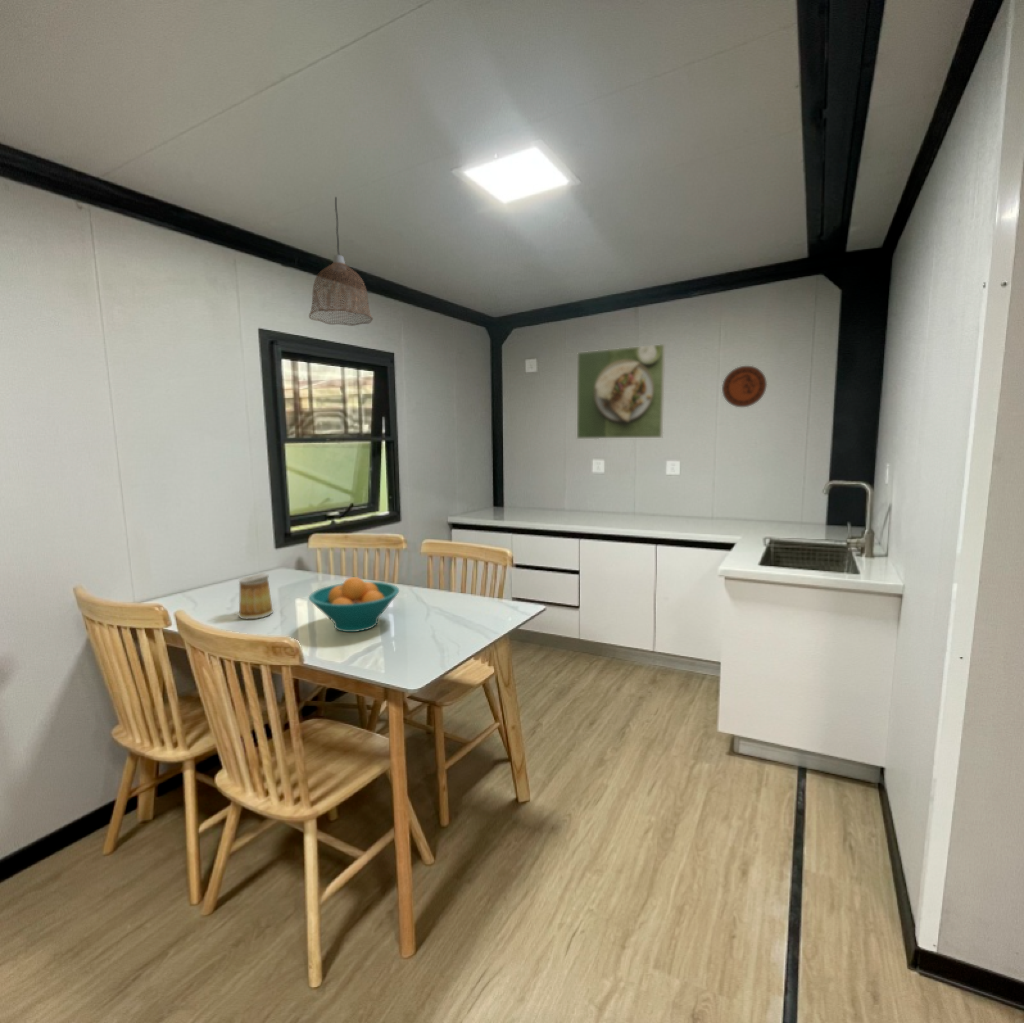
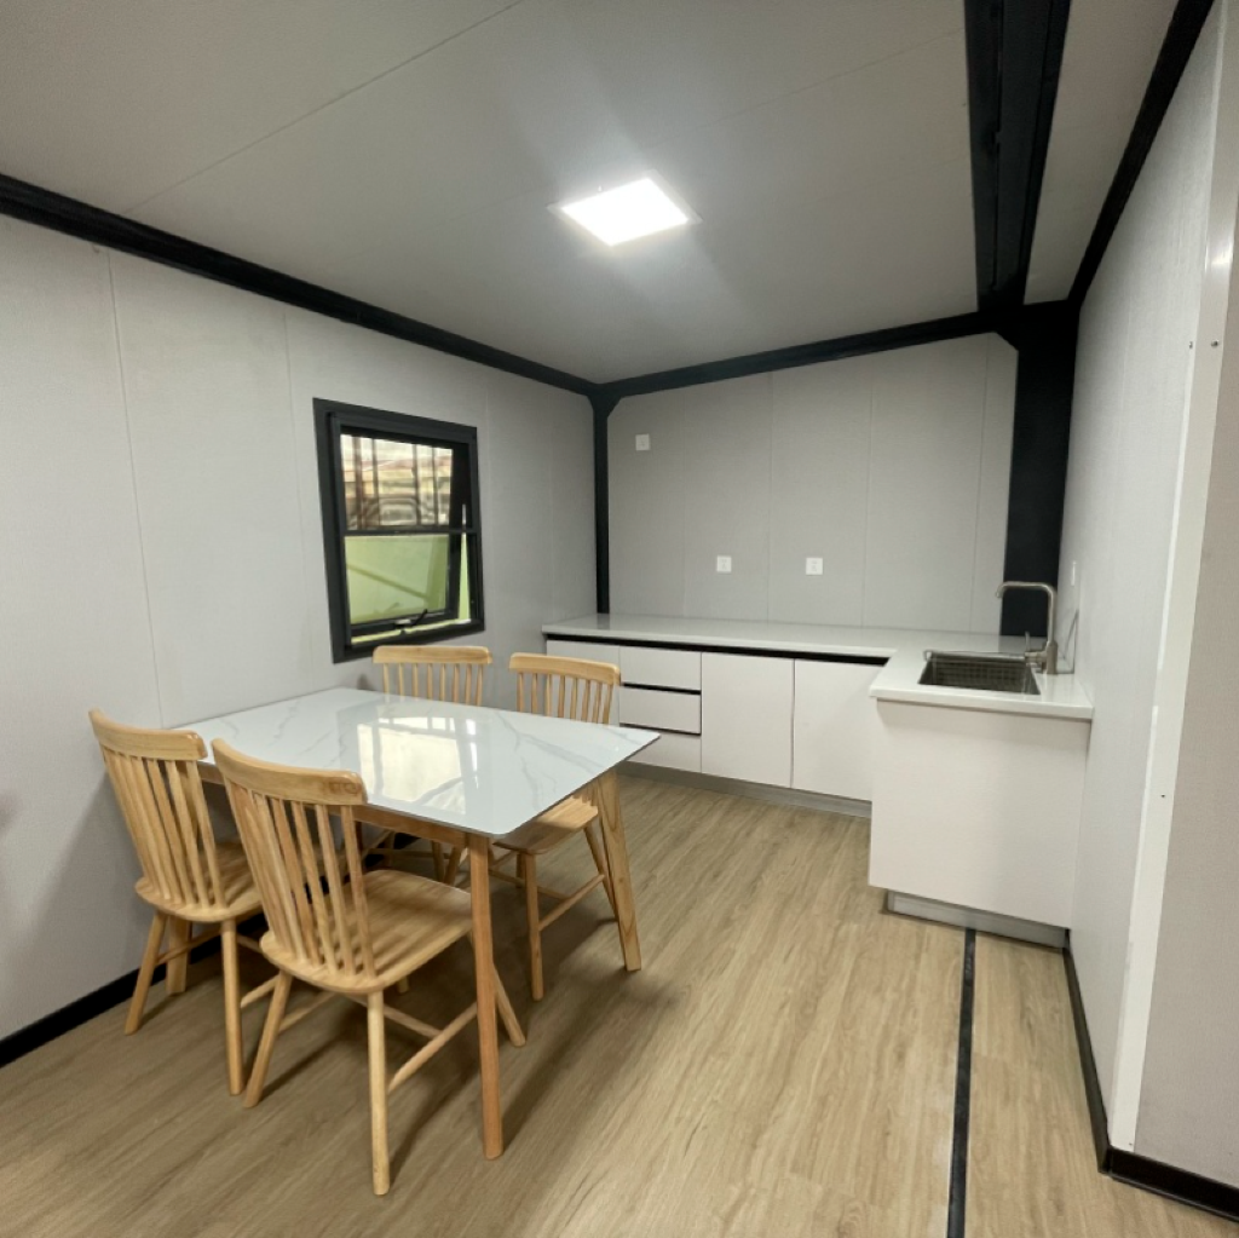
- fruit bowl (355, 601)
- mug (255, 593)
- pendant lamp (338, 258)
- decorative plate (743, 386)
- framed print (618, 393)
